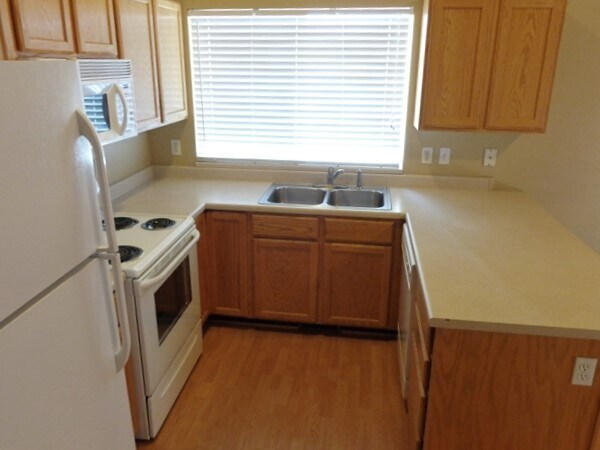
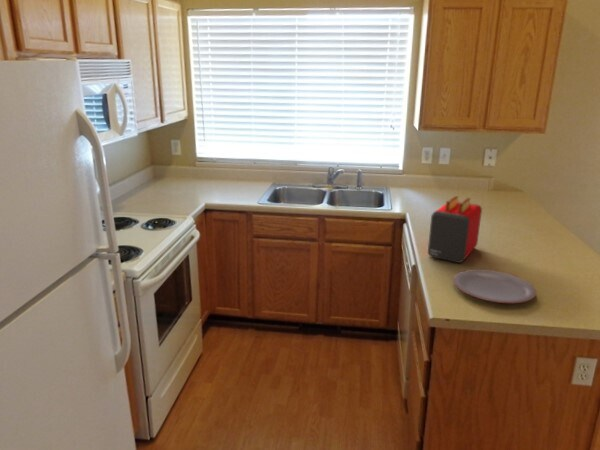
+ plate (493, 287)
+ toaster (455, 226)
